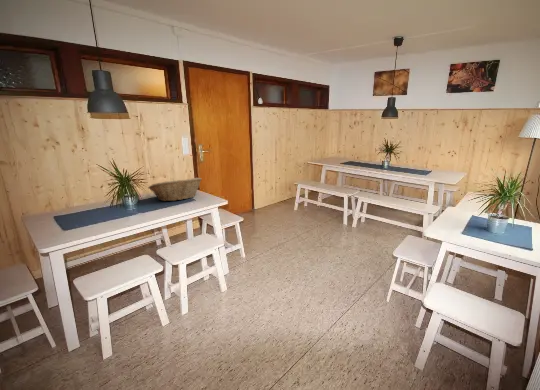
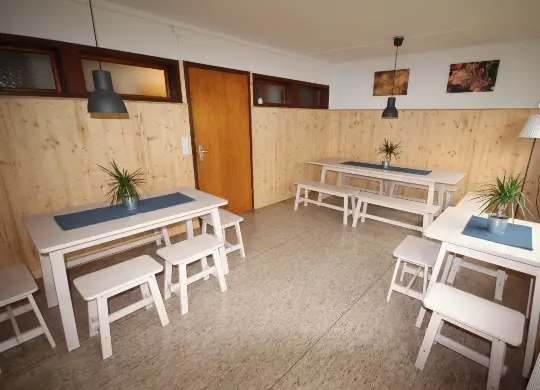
- fruit basket (176, 187)
